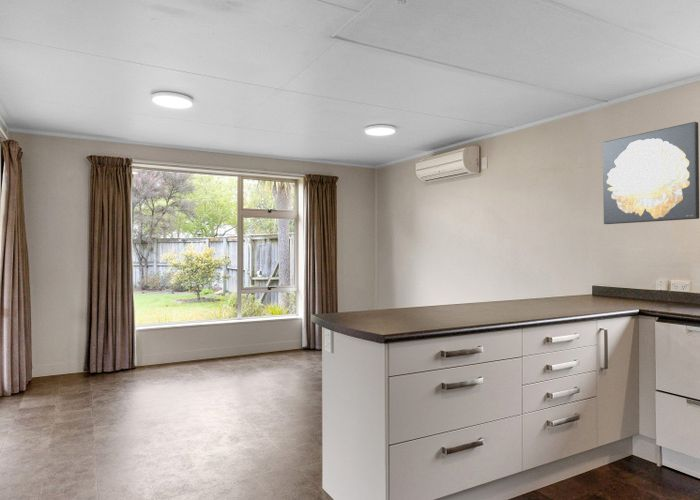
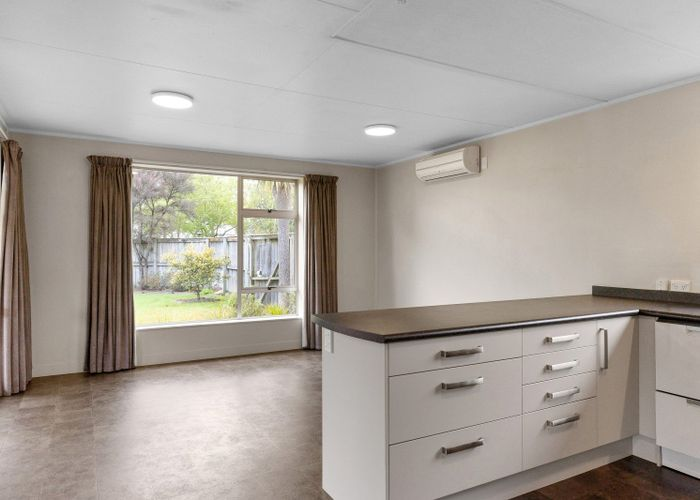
- wall art (647, 177)
